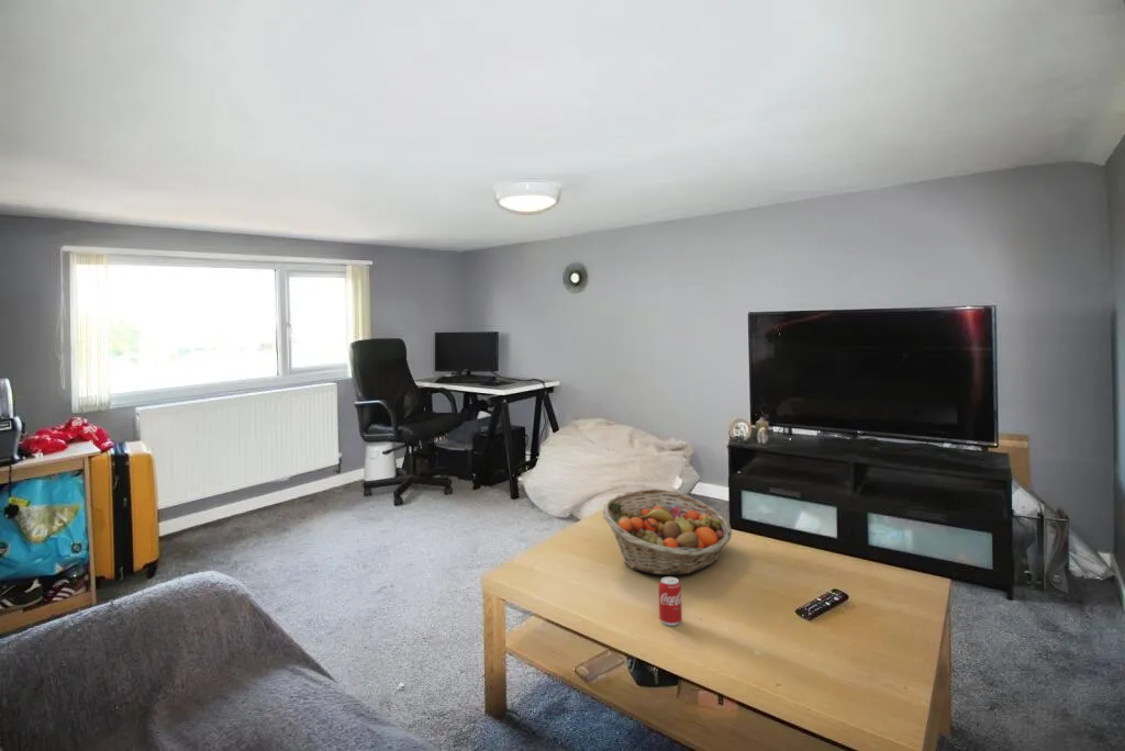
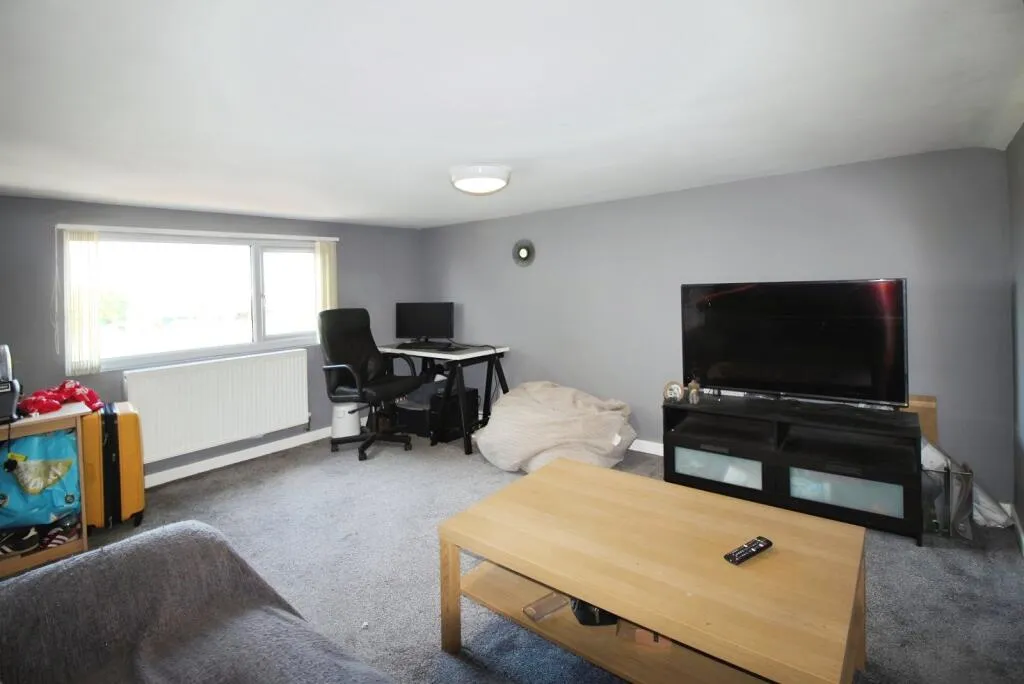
- fruit basket (666, 528)
- beverage can (670, 601)
